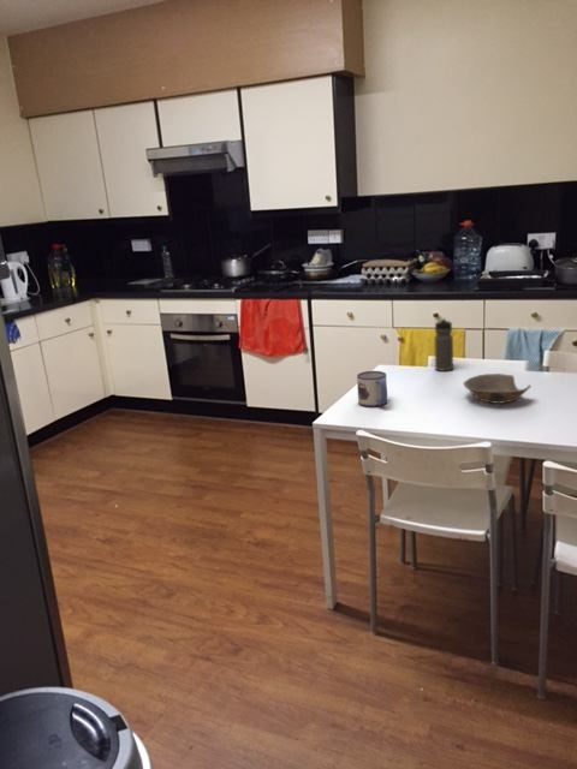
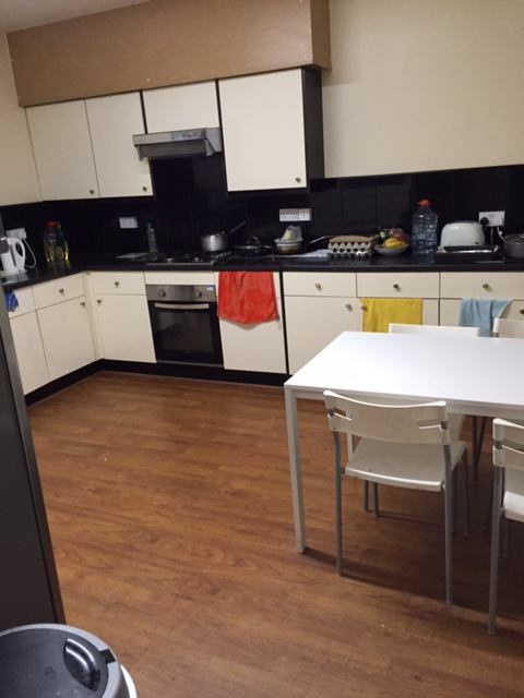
- bowl (494, 389)
- mug (374, 389)
- water bottle (444, 344)
